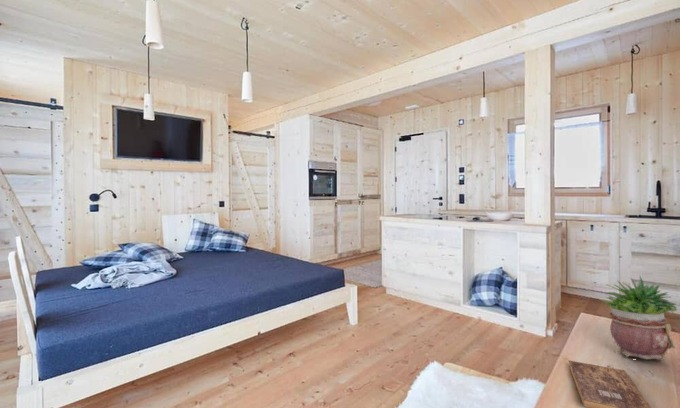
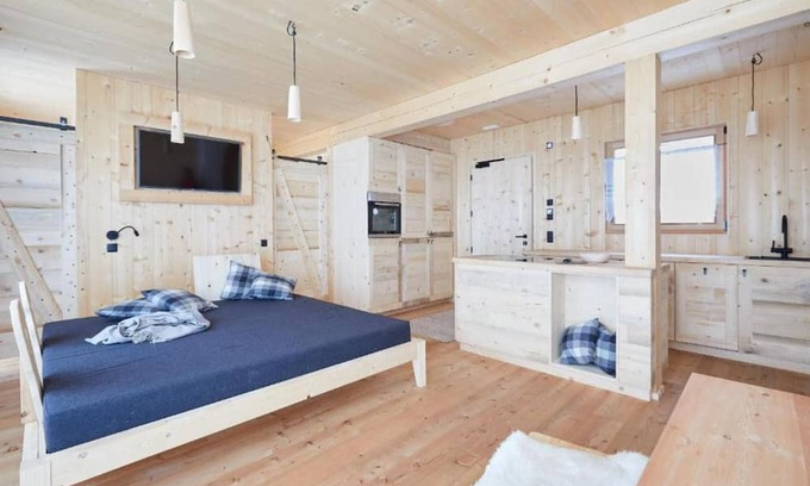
- bible (605, 386)
- potted plant (635, 315)
